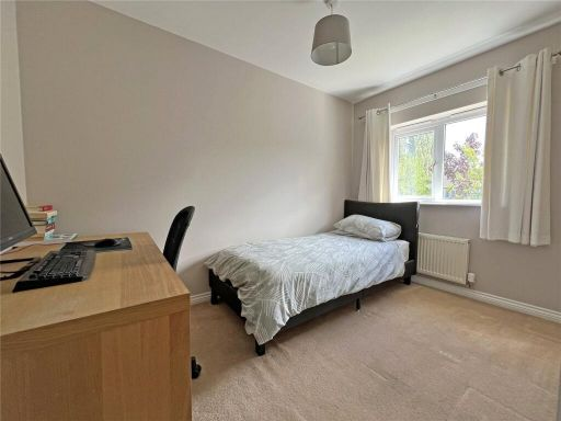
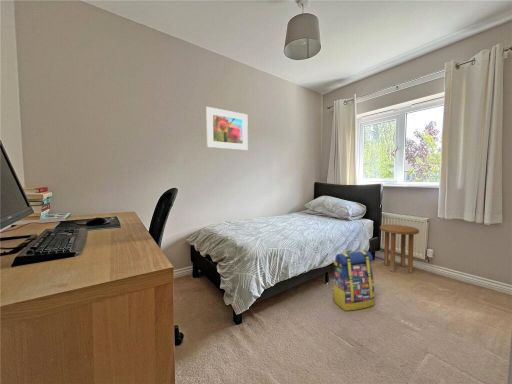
+ backpack (352, 277)
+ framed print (228, 130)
+ side table (401, 248)
